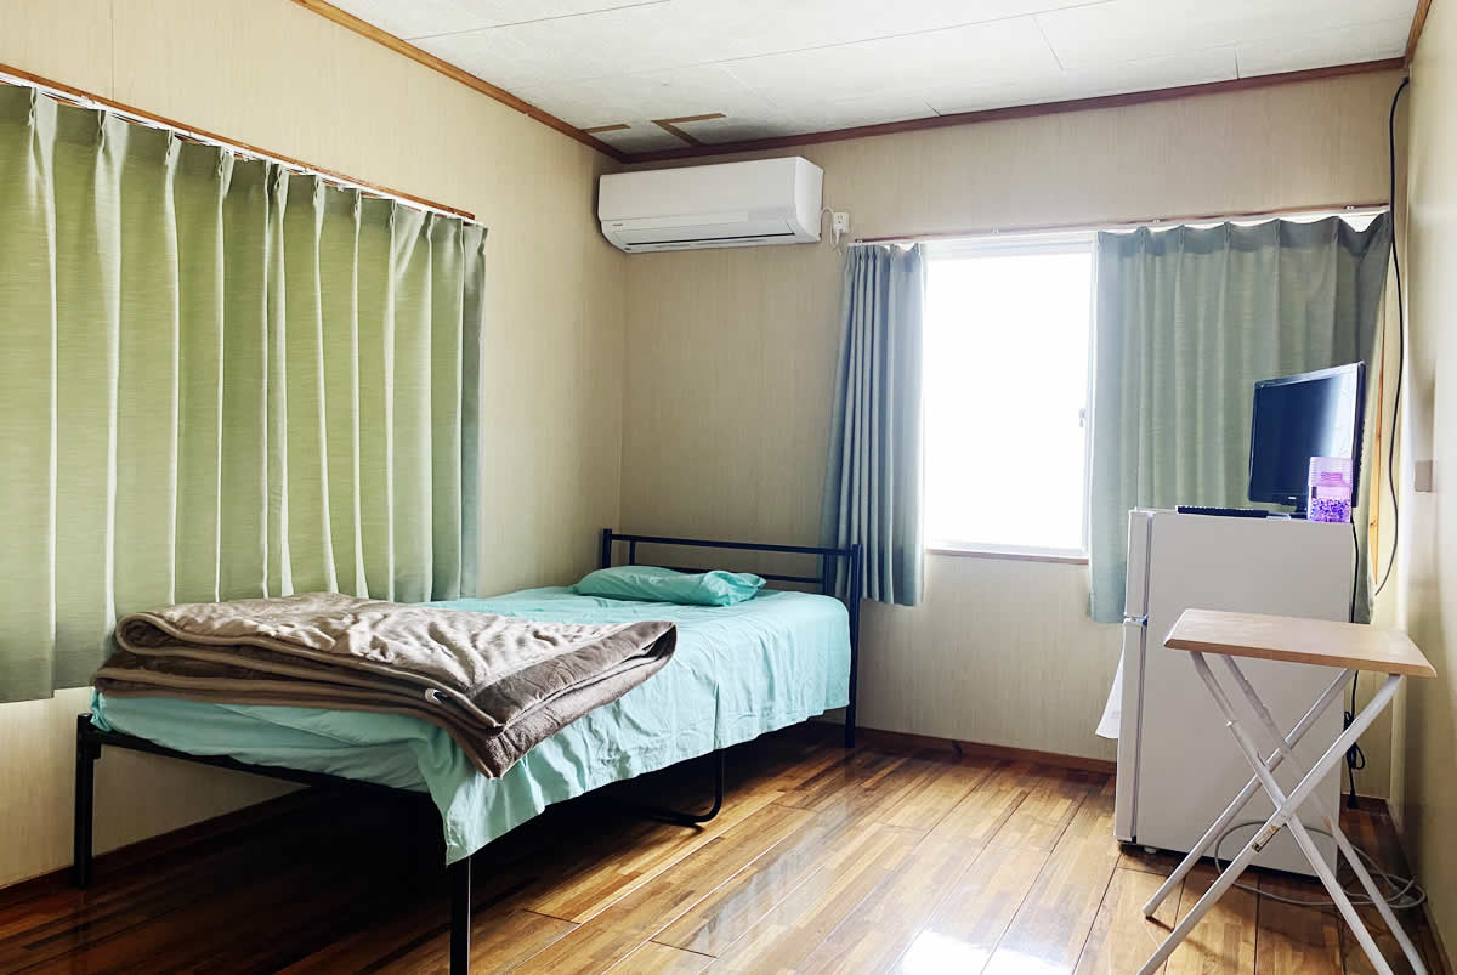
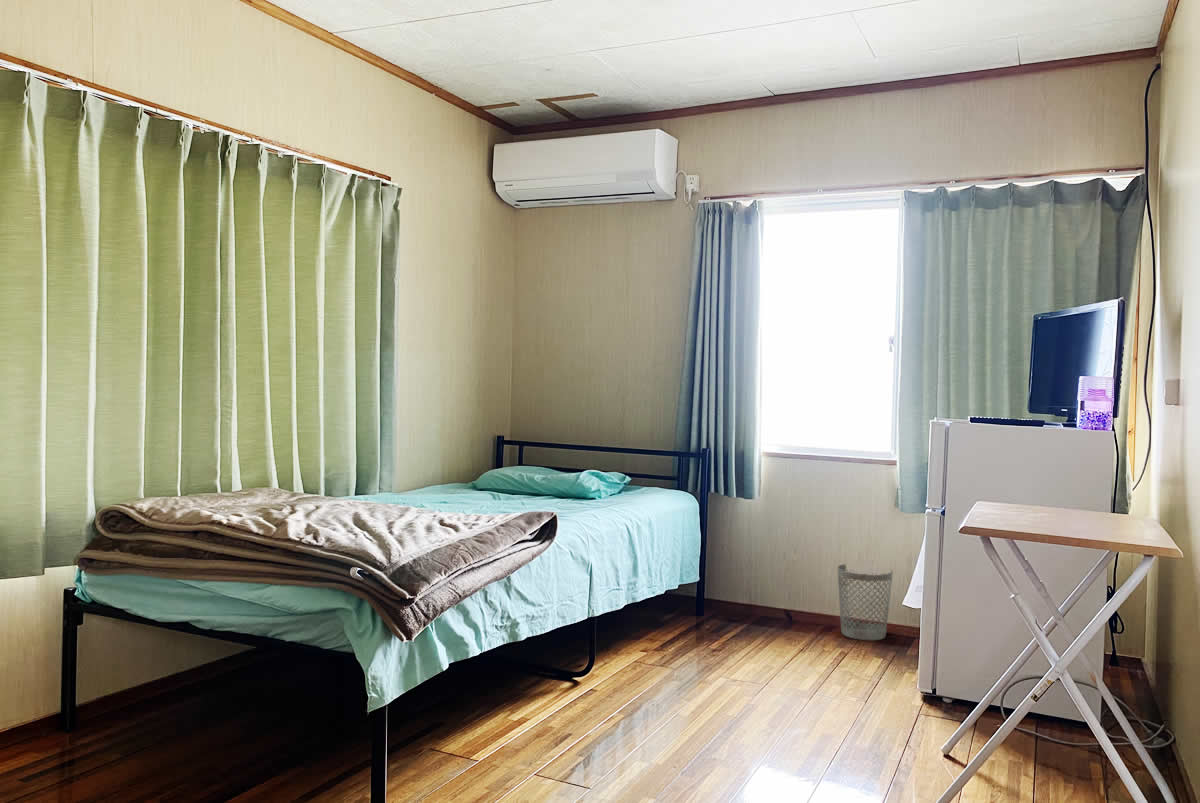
+ wastebasket (864, 602)
